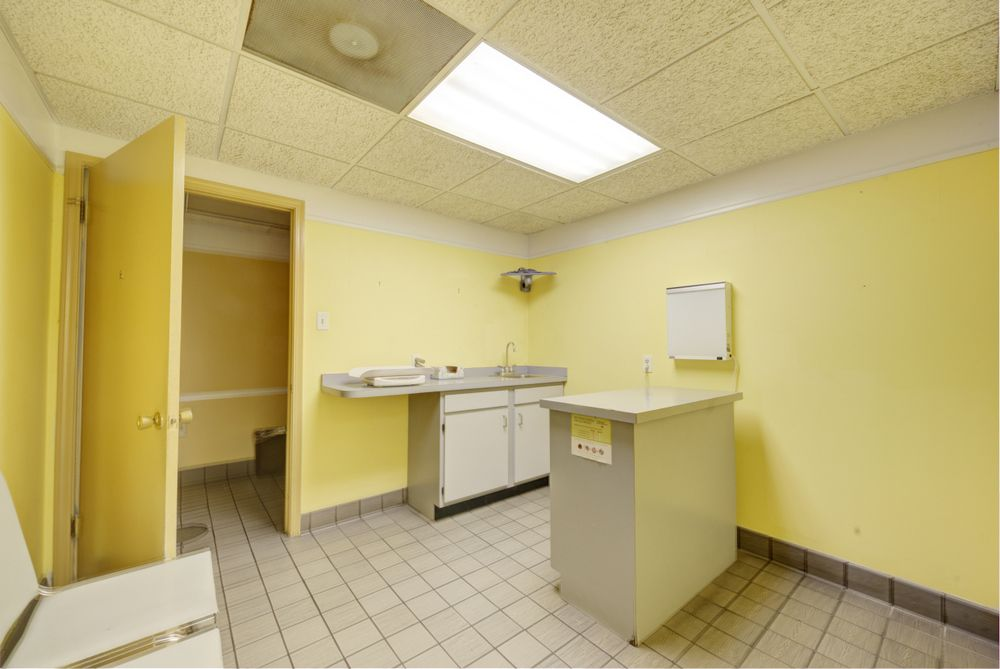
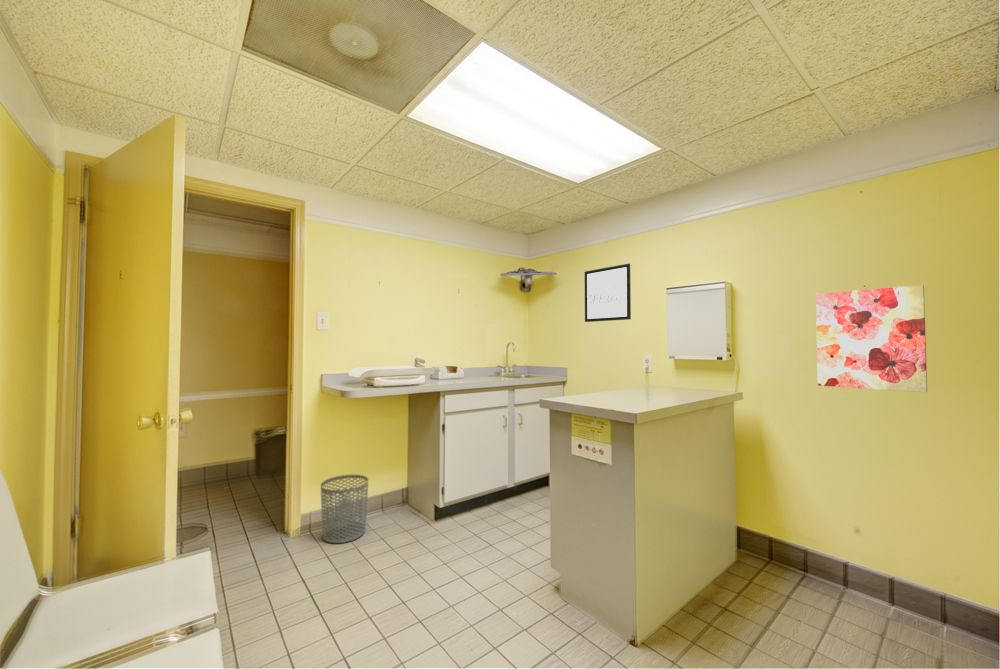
+ wall art (606, 294)
+ waste bin (344, 507)
+ wall art (867, 339)
